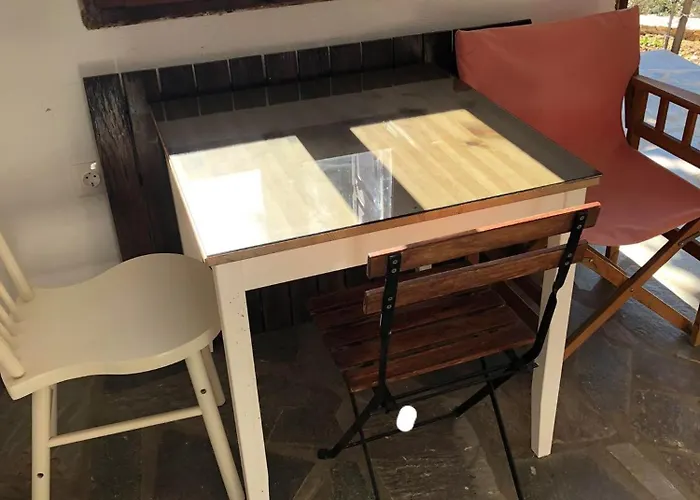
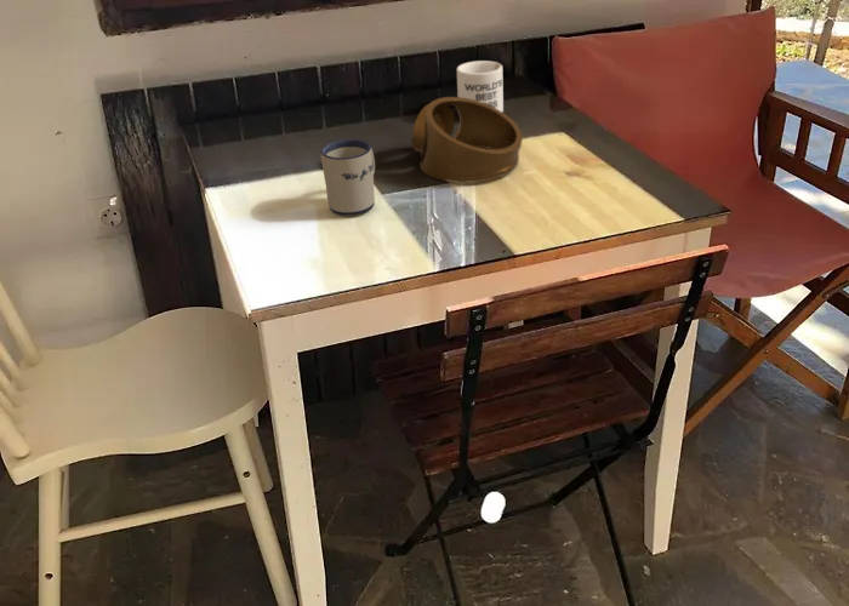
+ mug (354, 173)
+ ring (467, 135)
+ mug (477, 87)
